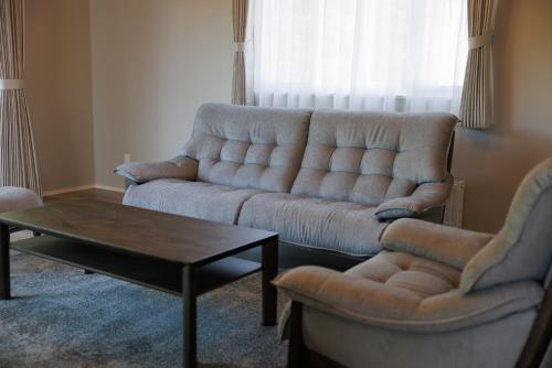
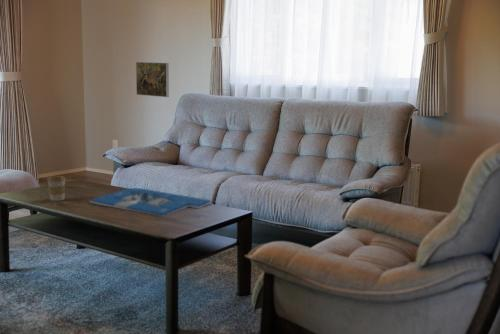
+ board game (151, 198)
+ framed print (152, 79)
+ coffee cup (56, 187)
